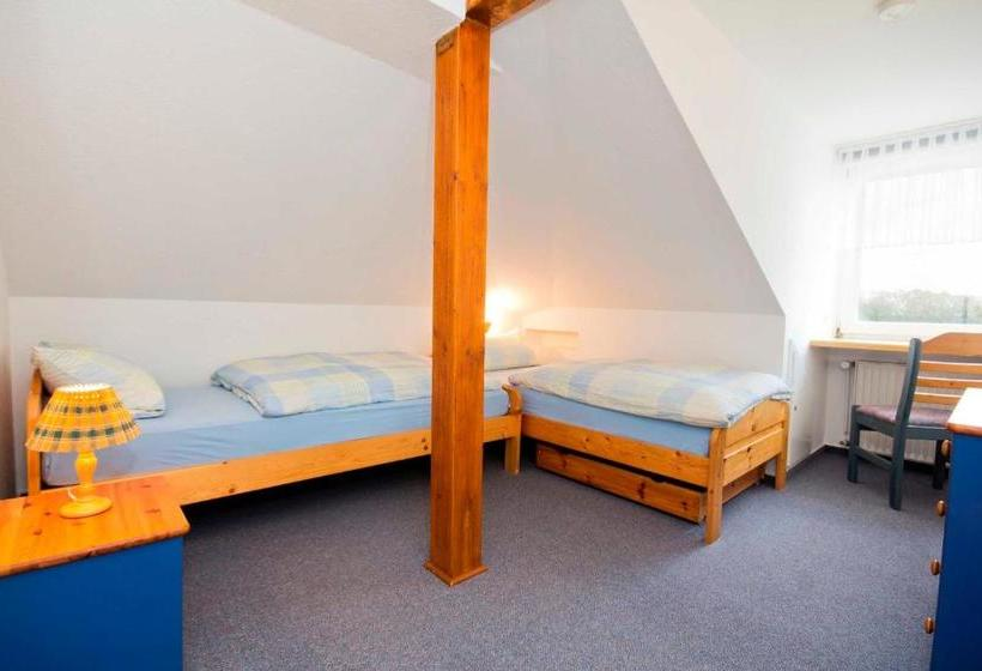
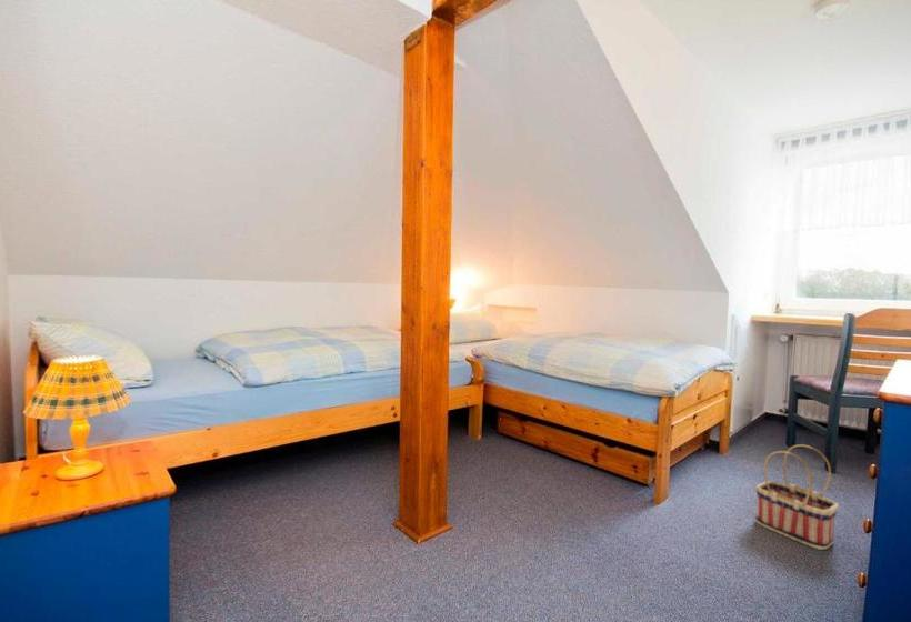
+ basket (797, 490)
